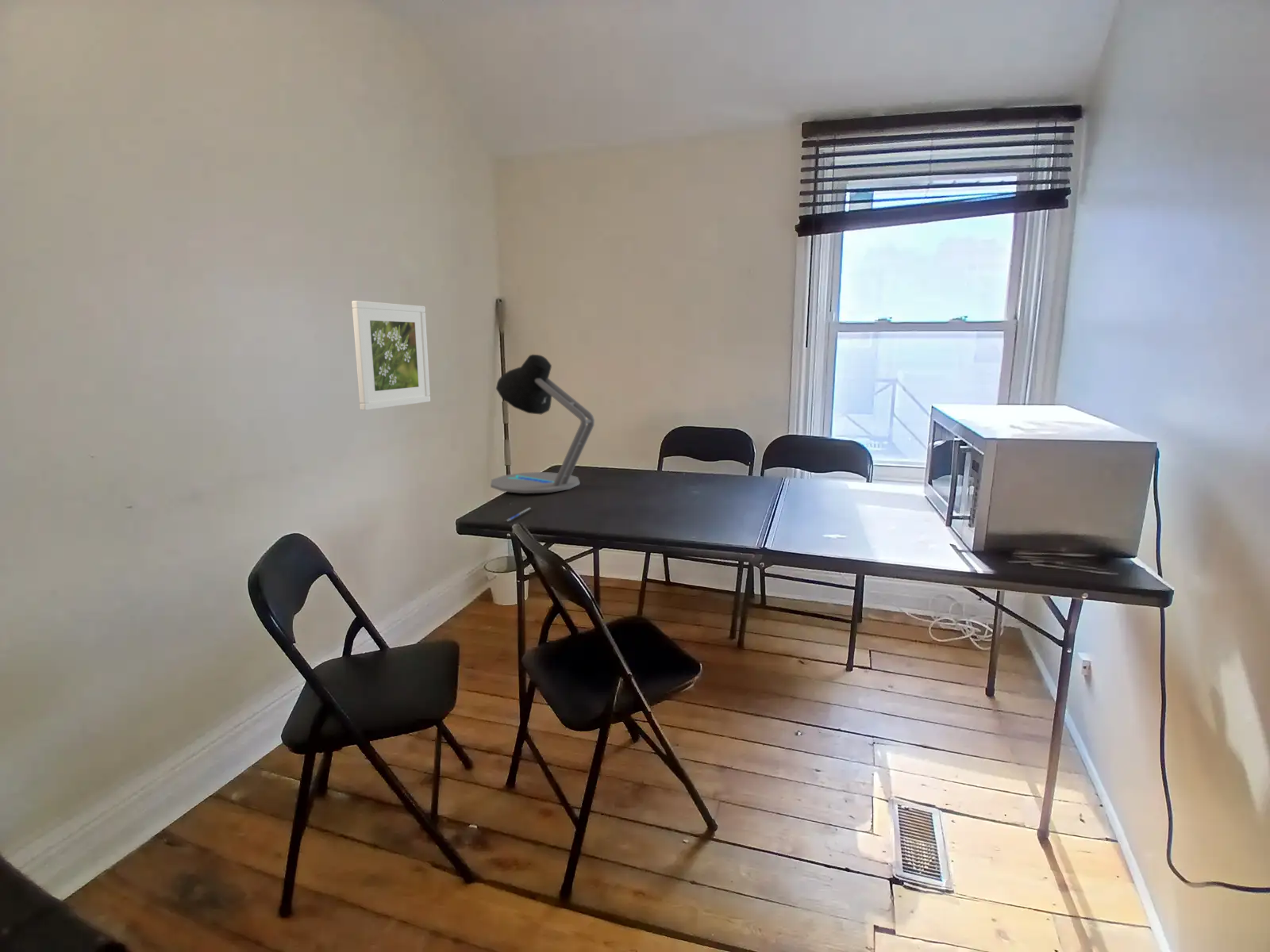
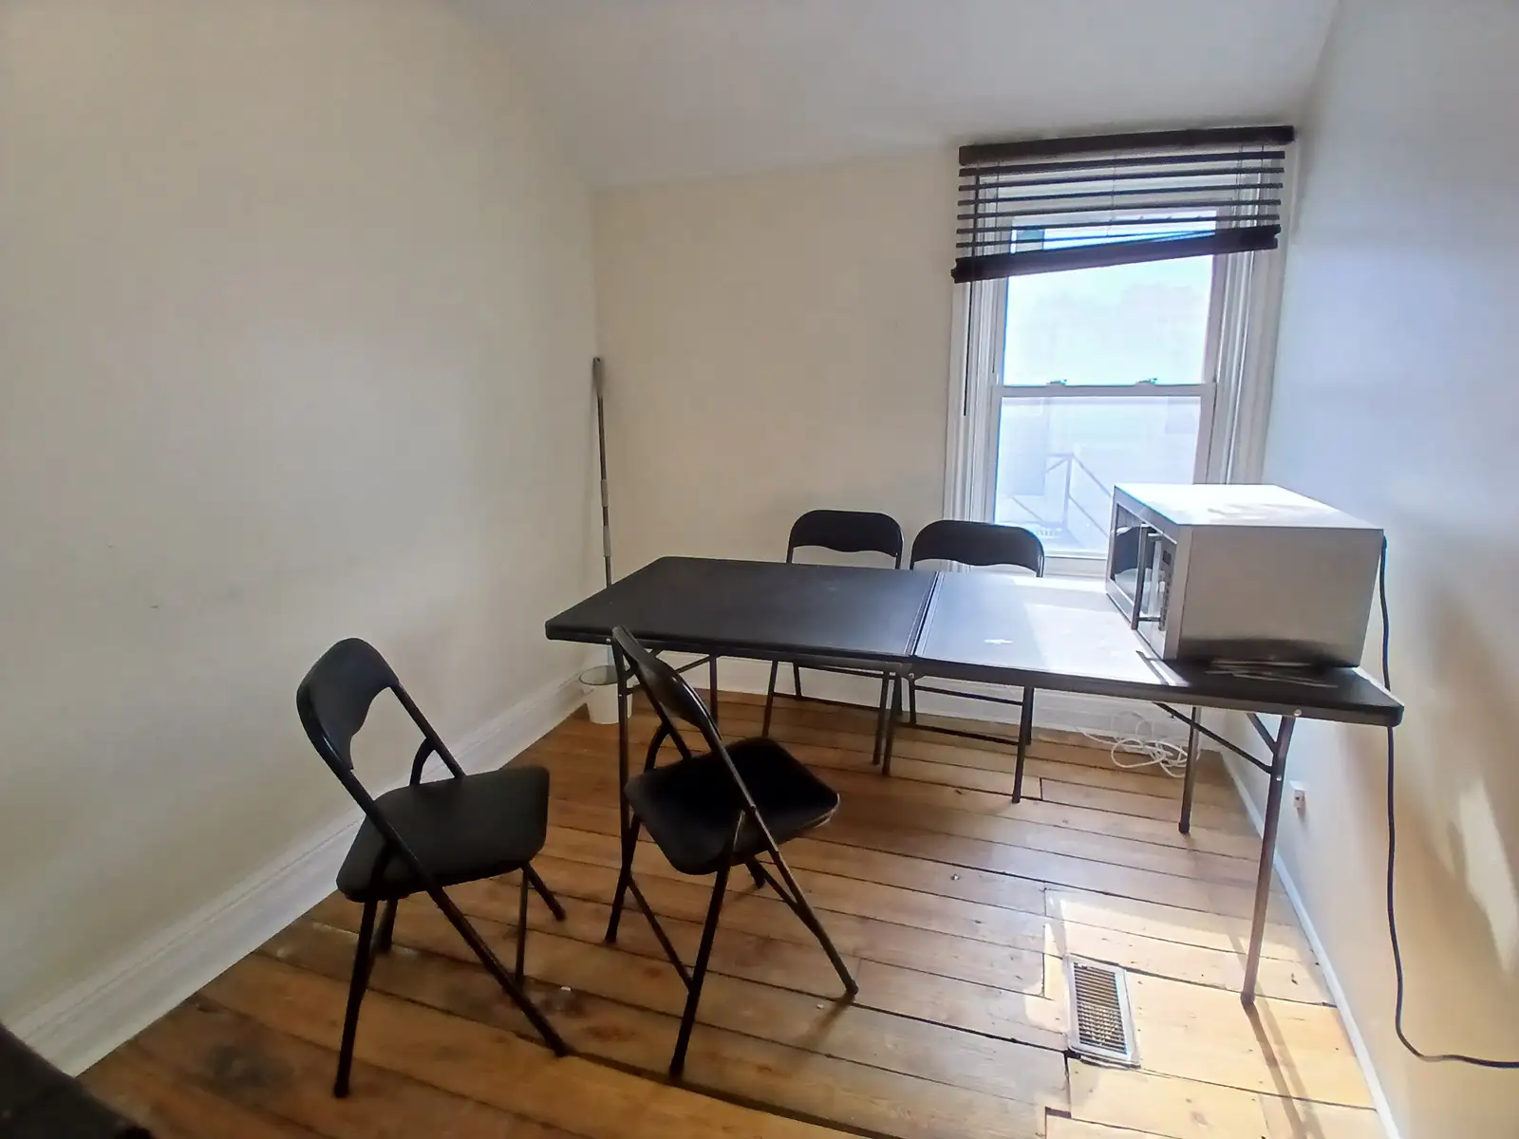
- pen (518, 513)
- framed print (394, 355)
- desk lamp (542, 413)
